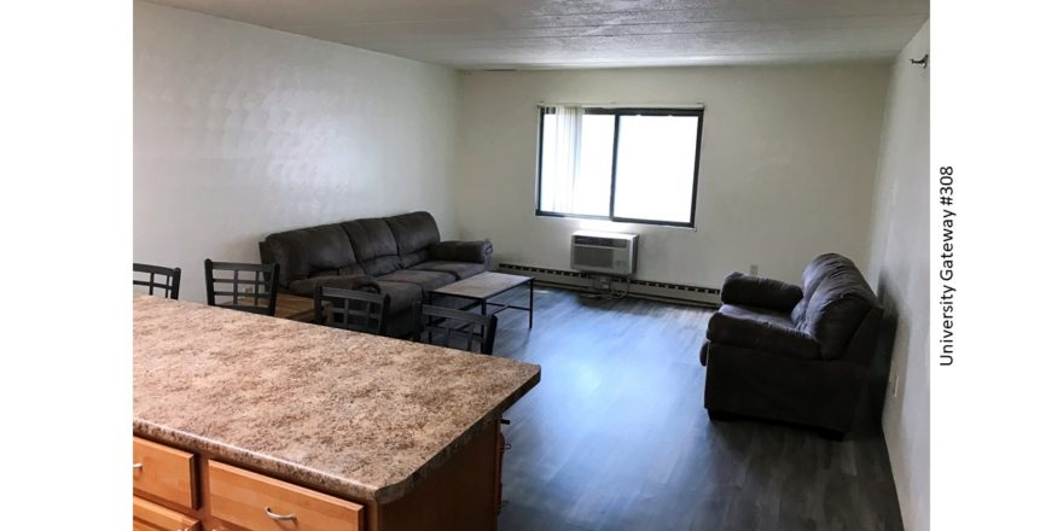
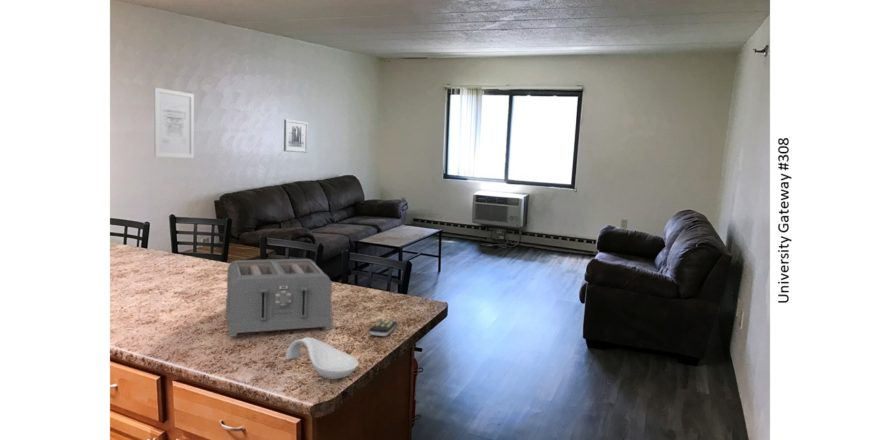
+ wall art (174, 124)
+ remote control (383, 327)
+ spoon rest (319, 356)
+ wall art (296, 136)
+ toaster (277, 294)
